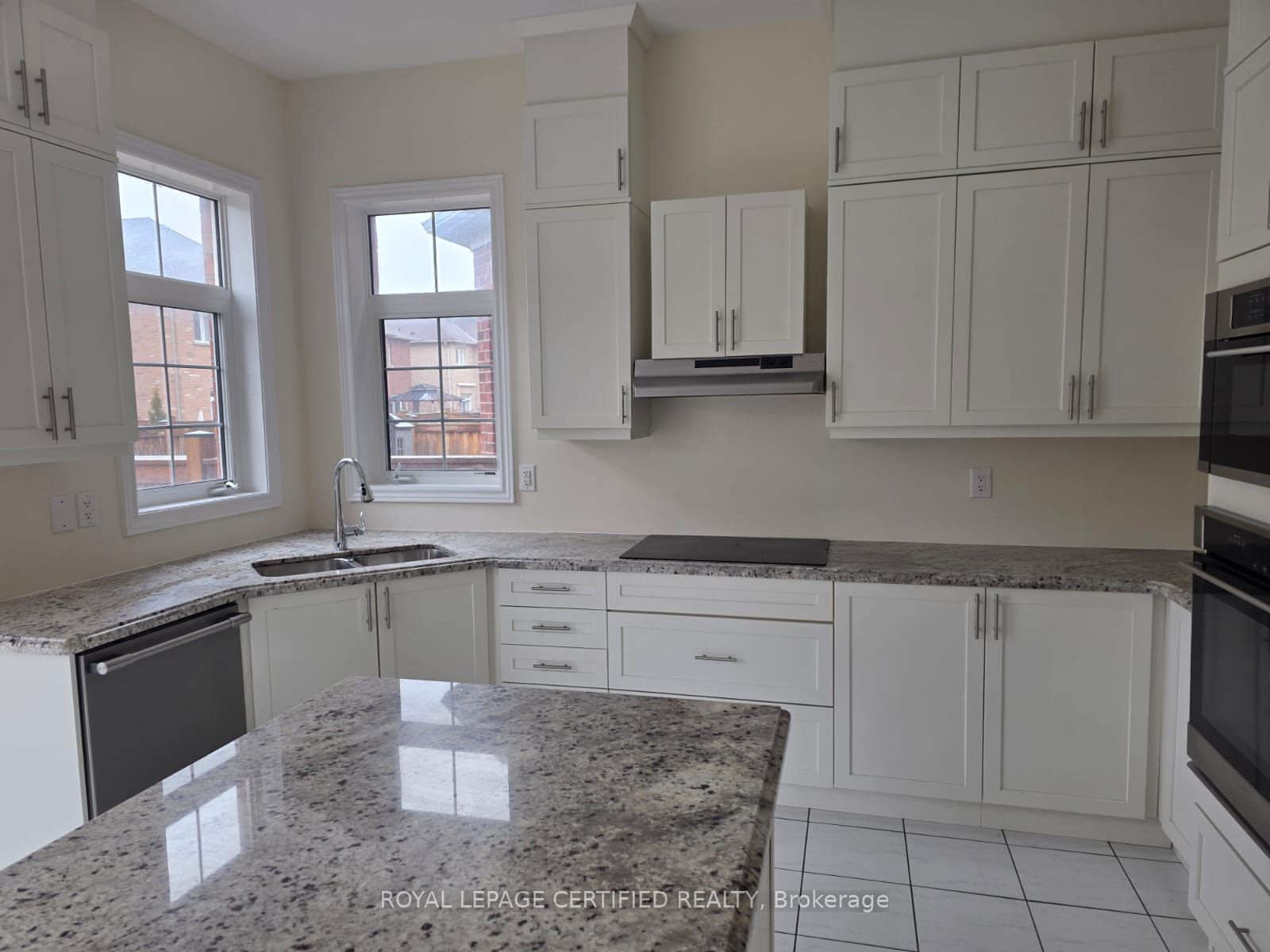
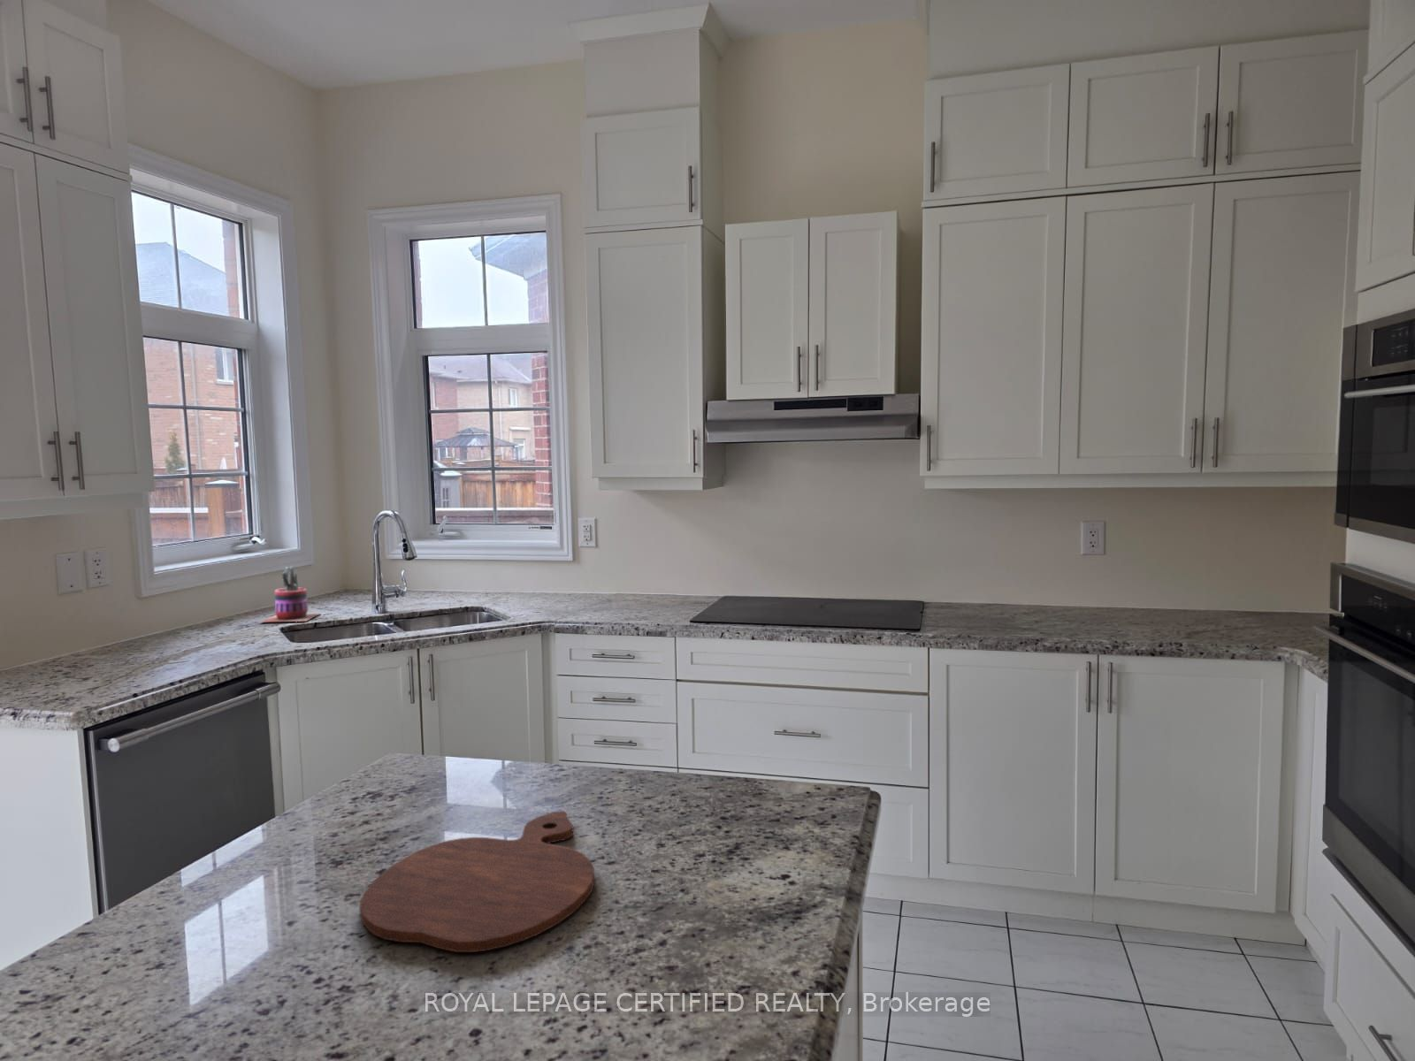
+ cutting board (501, 868)
+ potted cactus (291, 582)
